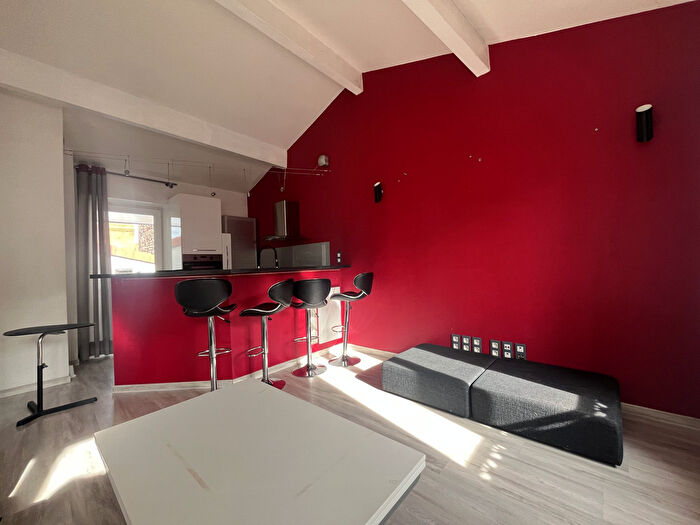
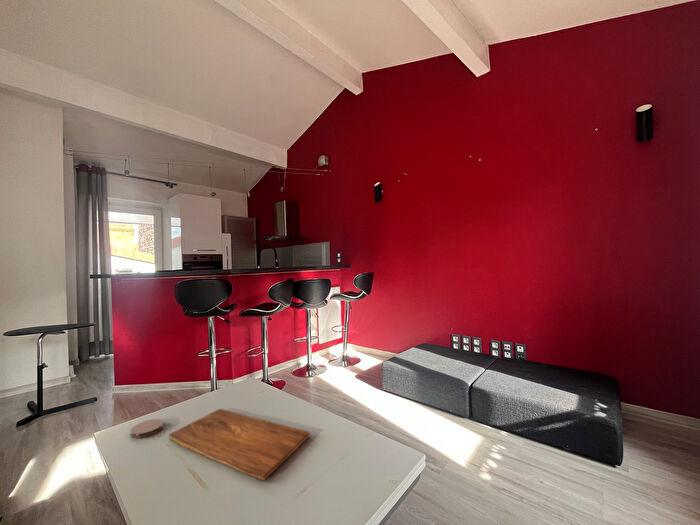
+ coaster (147, 427)
+ cutting board (237, 436)
